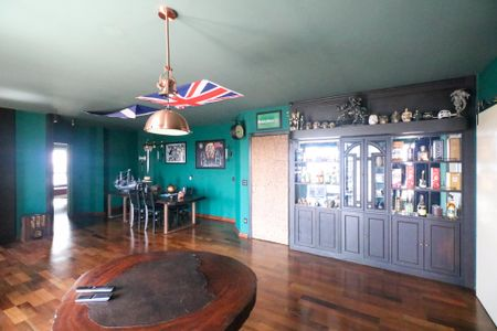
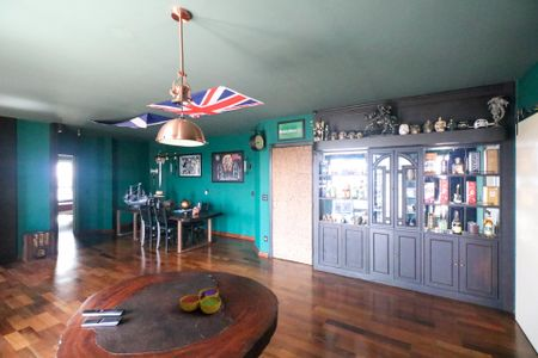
+ decorative bowl (200, 298)
